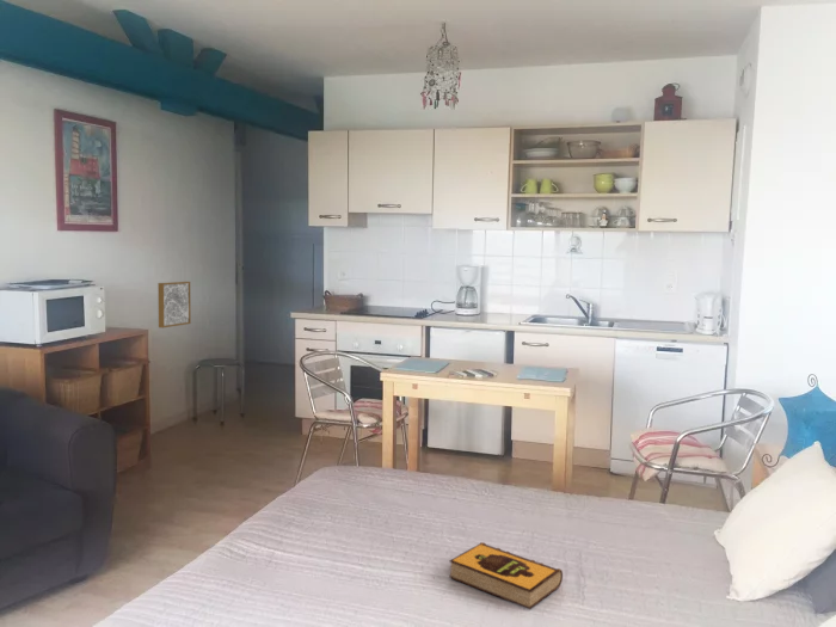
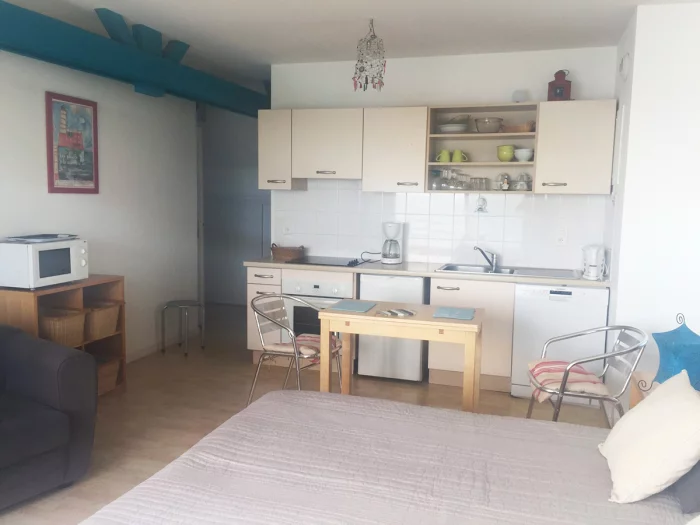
- hardback book (505, 572)
- wall art (174, 303)
